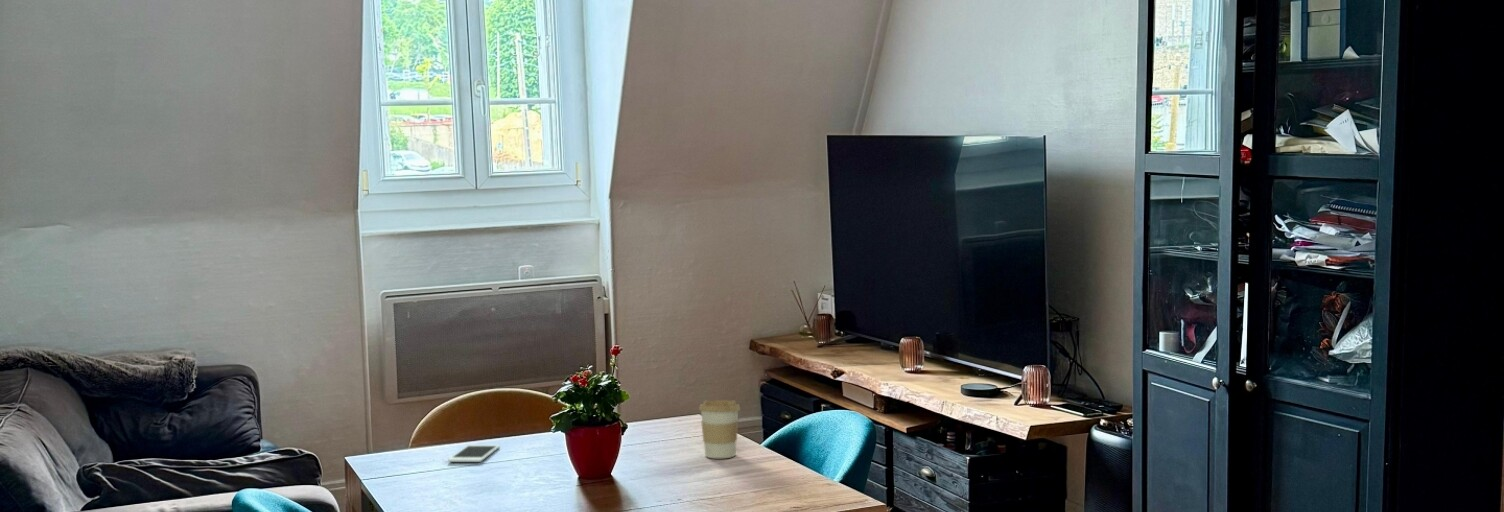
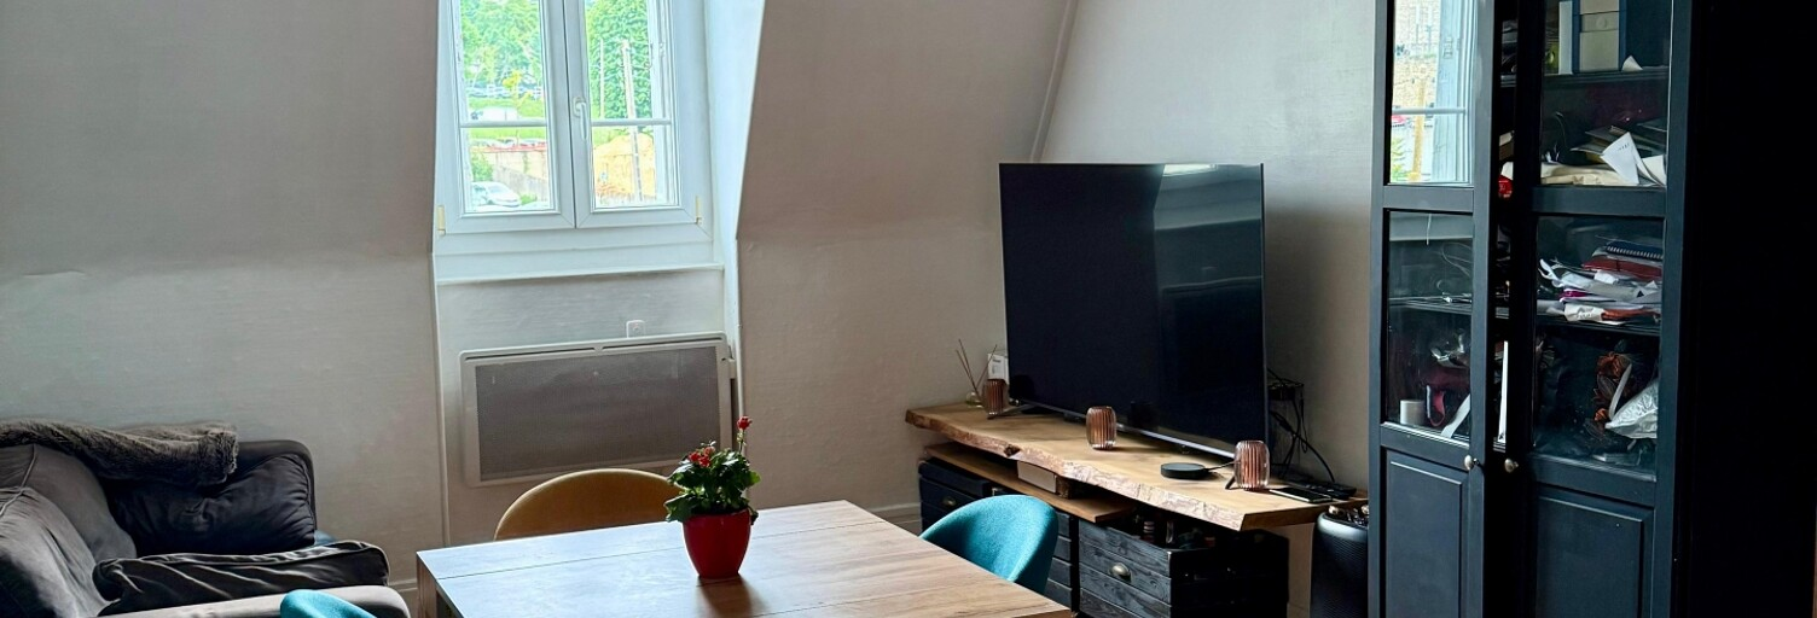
- cell phone (474, 453)
- coffee cup (719, 427)
